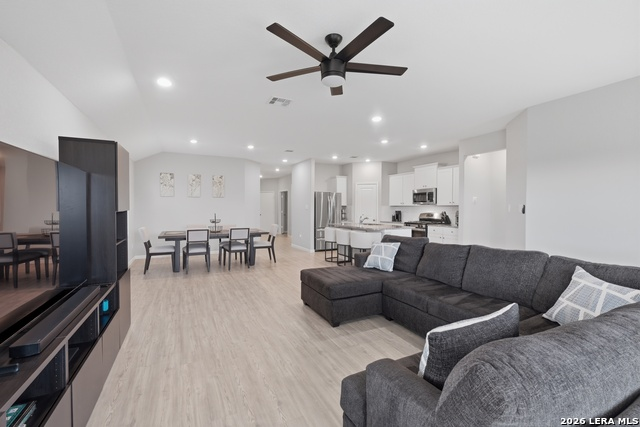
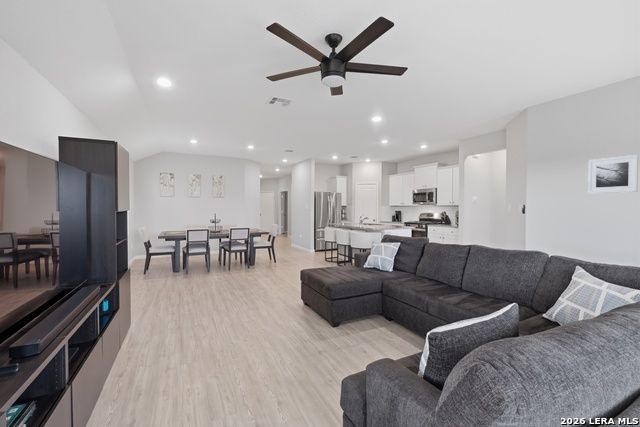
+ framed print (611, 175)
